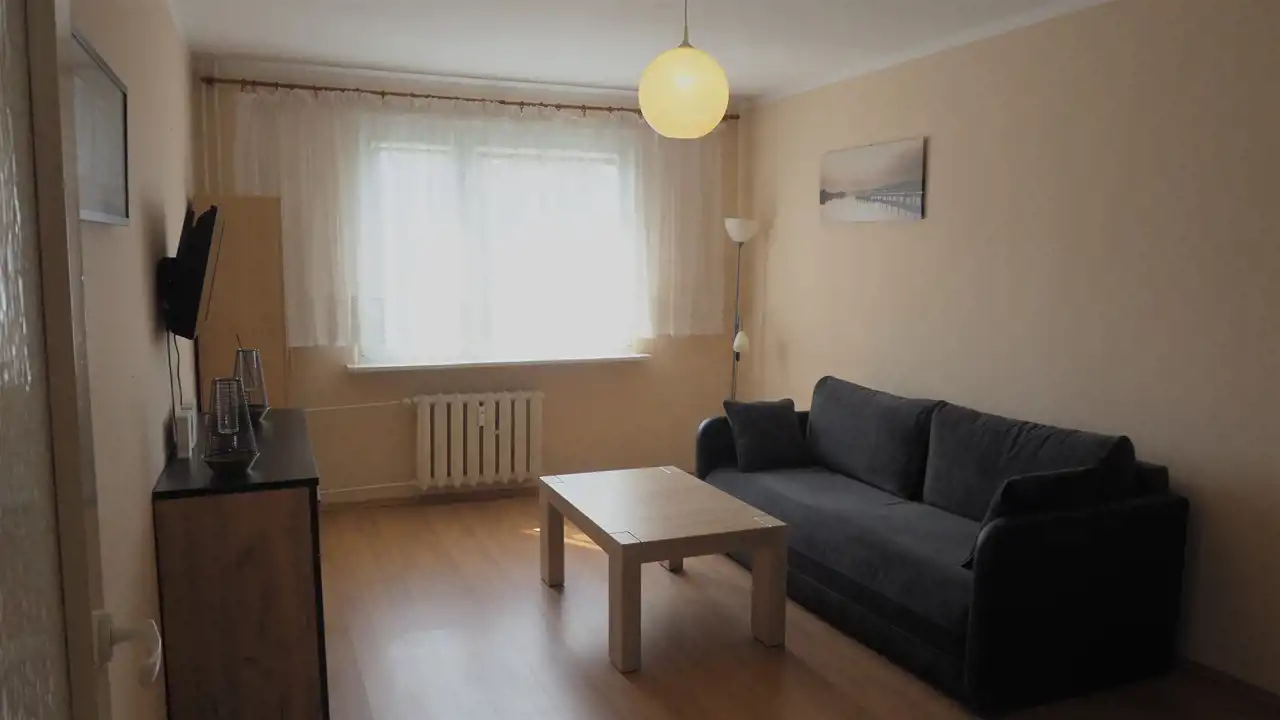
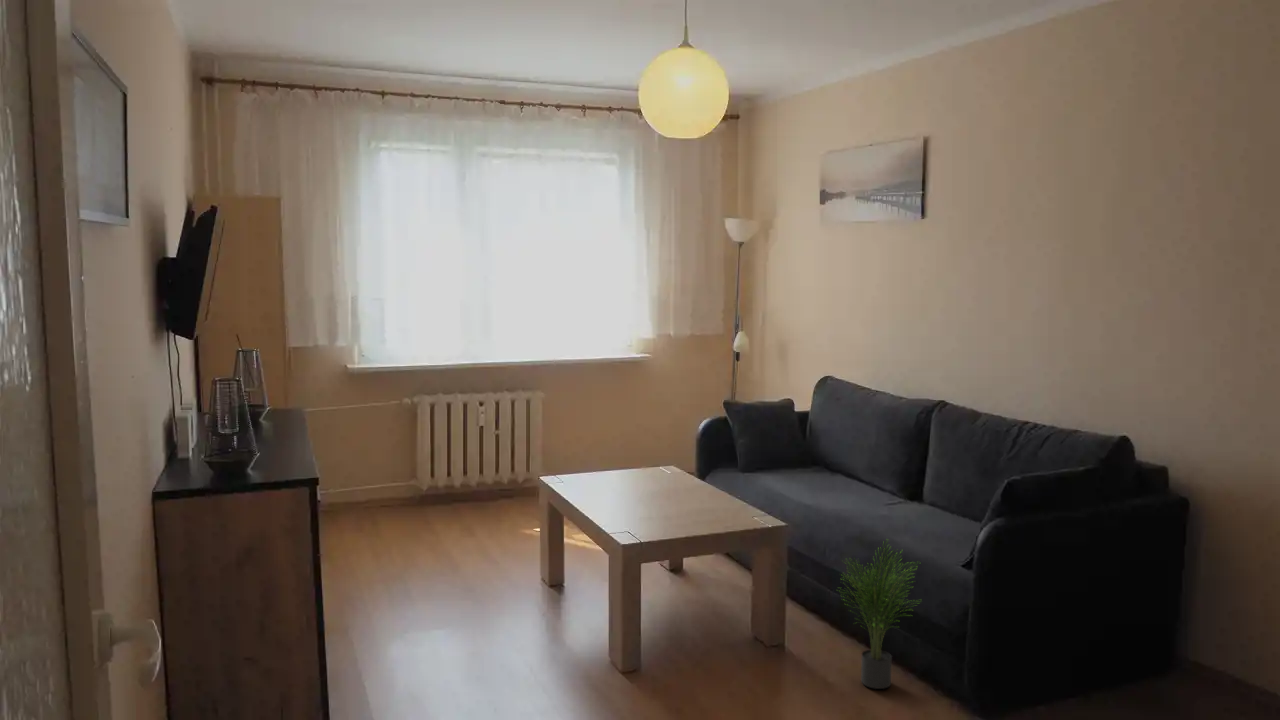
+ potted plant (871, 609)
